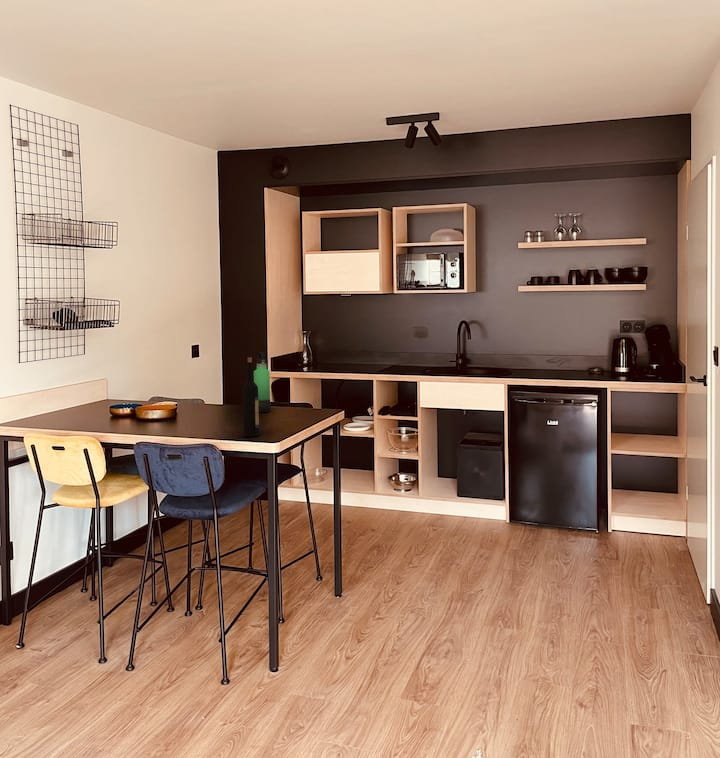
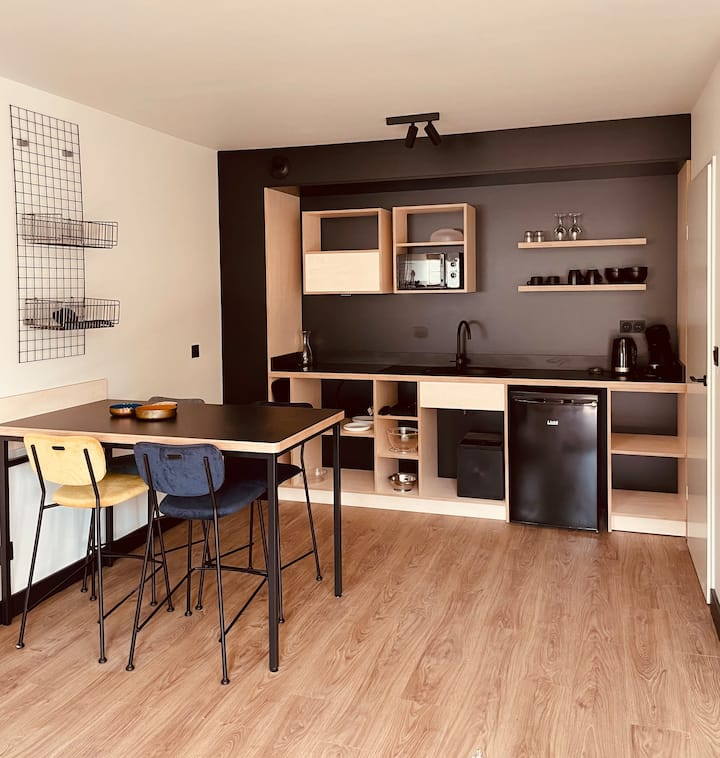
- wine bottle (250, 396)
- thermos bottle (261, 381)
